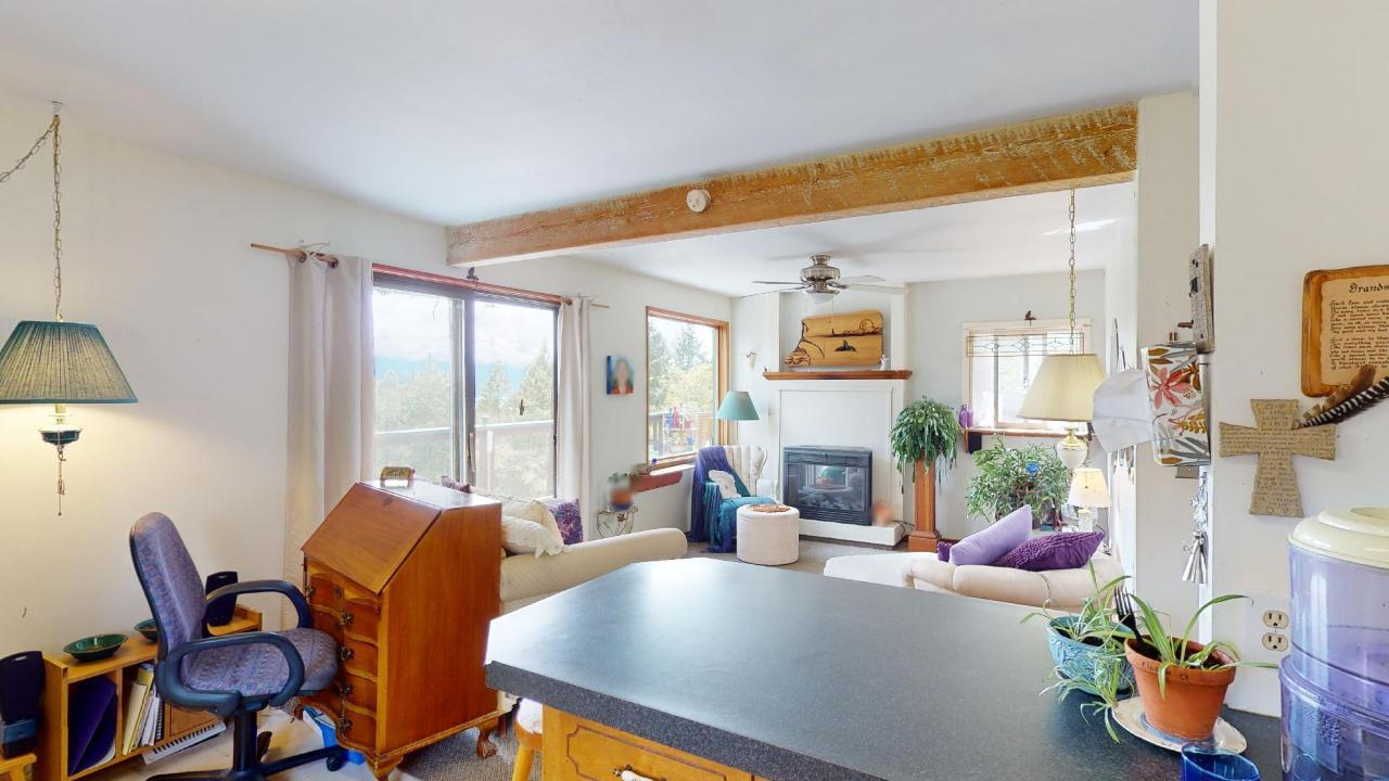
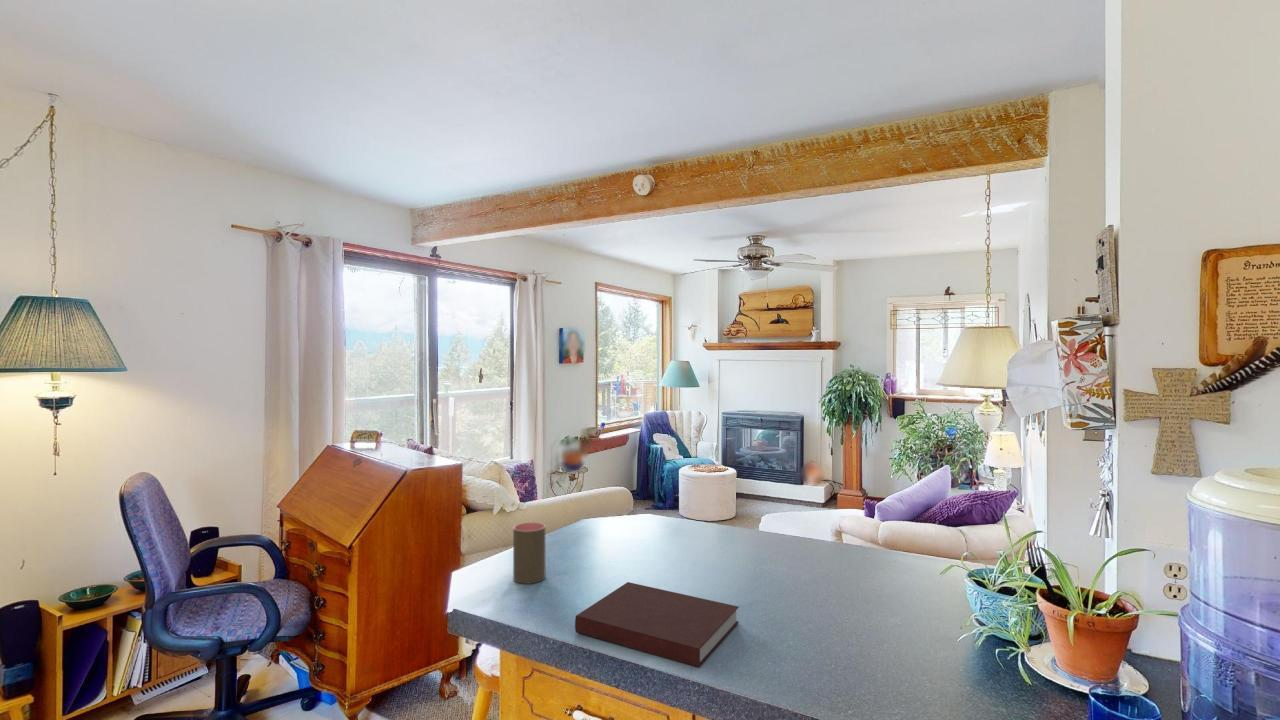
+ cup (529, 552)
+ notebook (658, 619)
